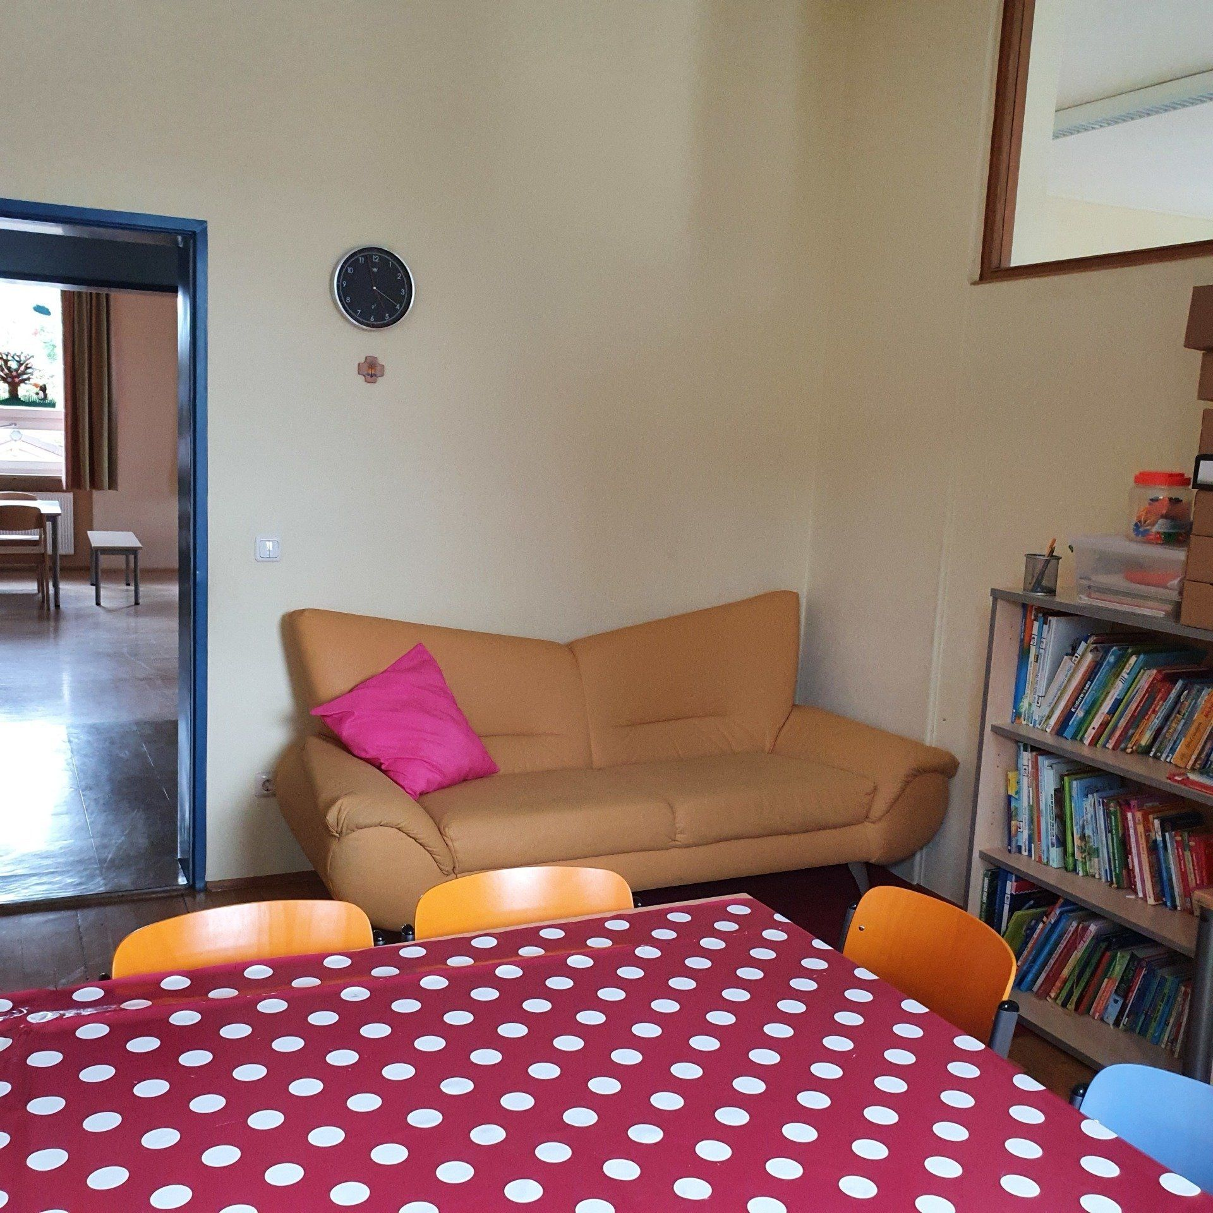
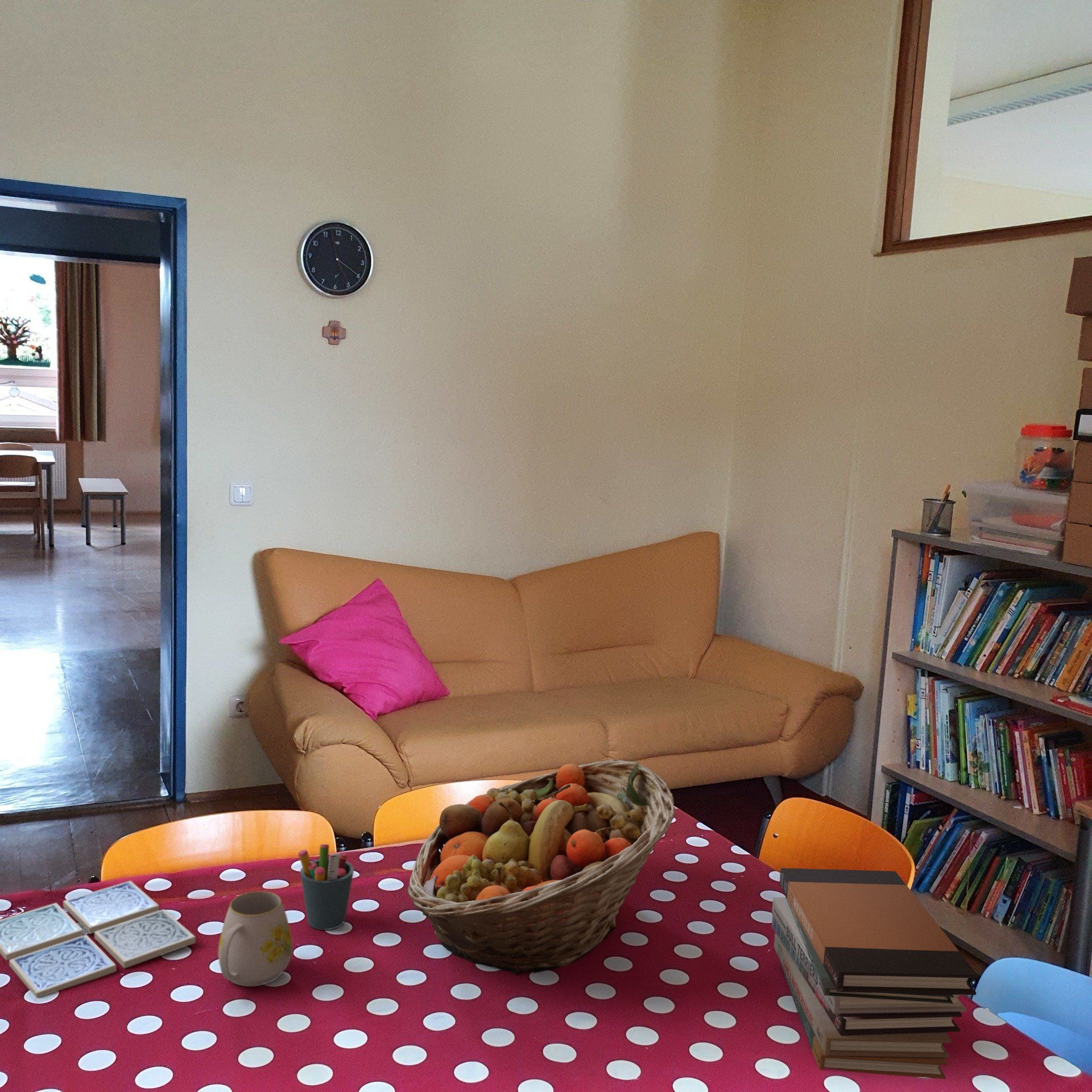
+ mug (250, 942)
+ book stack (861, 964)
+ pen holder (326, 882)
+ drink coaster (89, 933)
+ fruit basket (541, 853)
